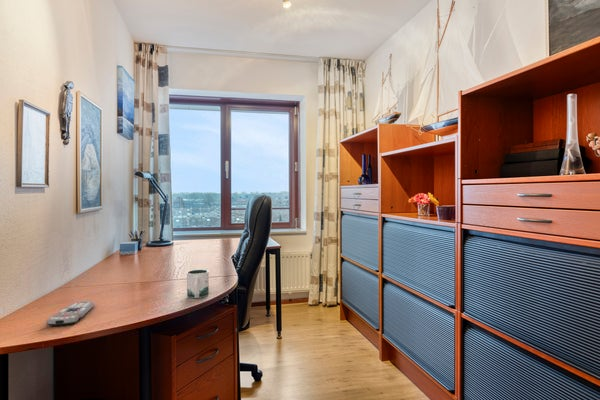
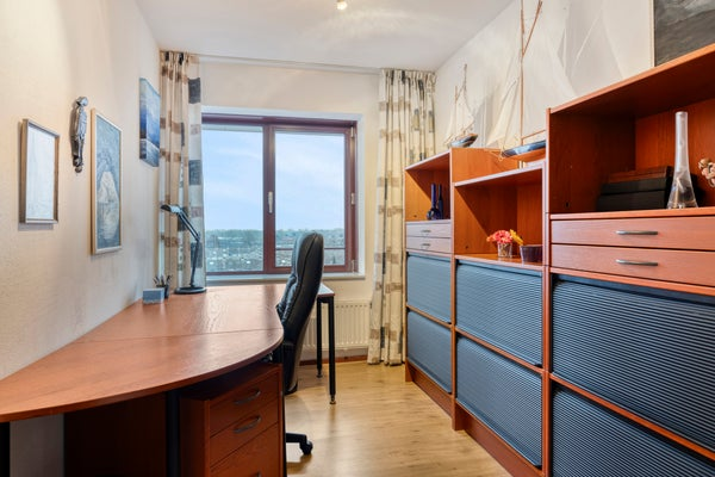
- remote control (73, 312)
- mug (197, 284)
